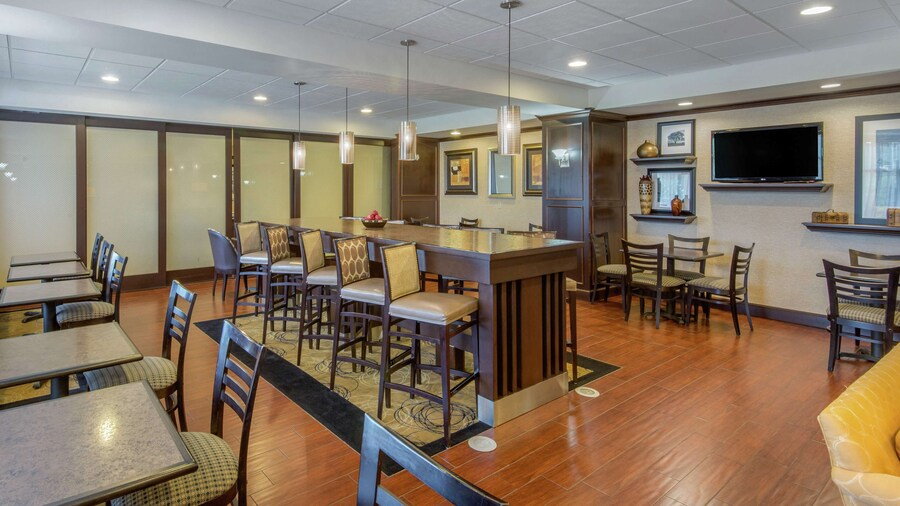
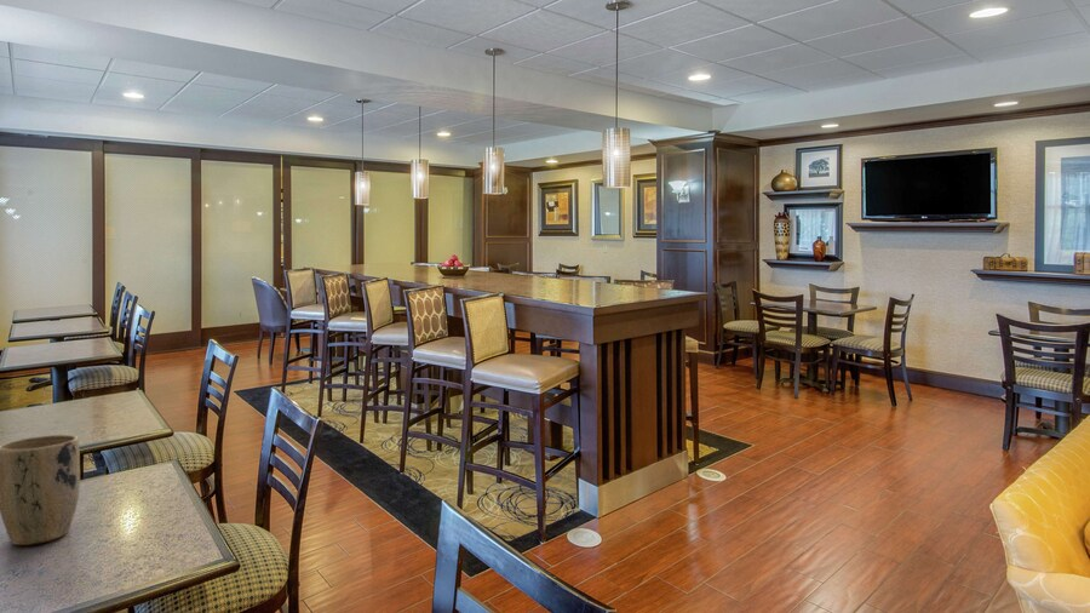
+ plant pot (40, 488)
